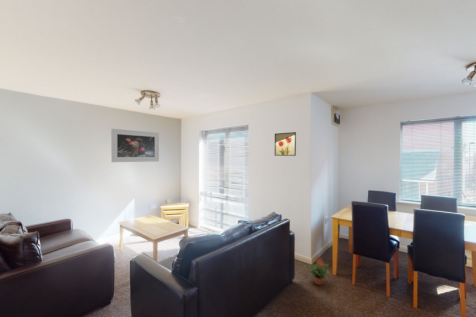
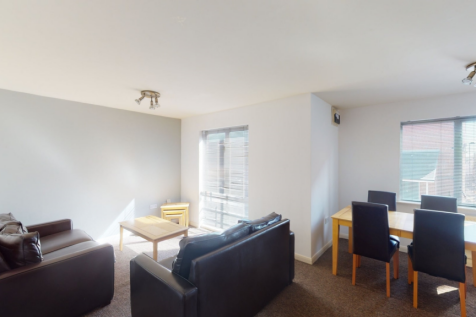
- wall art (285, 144)
- potted plant (319, 270)
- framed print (137, 146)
